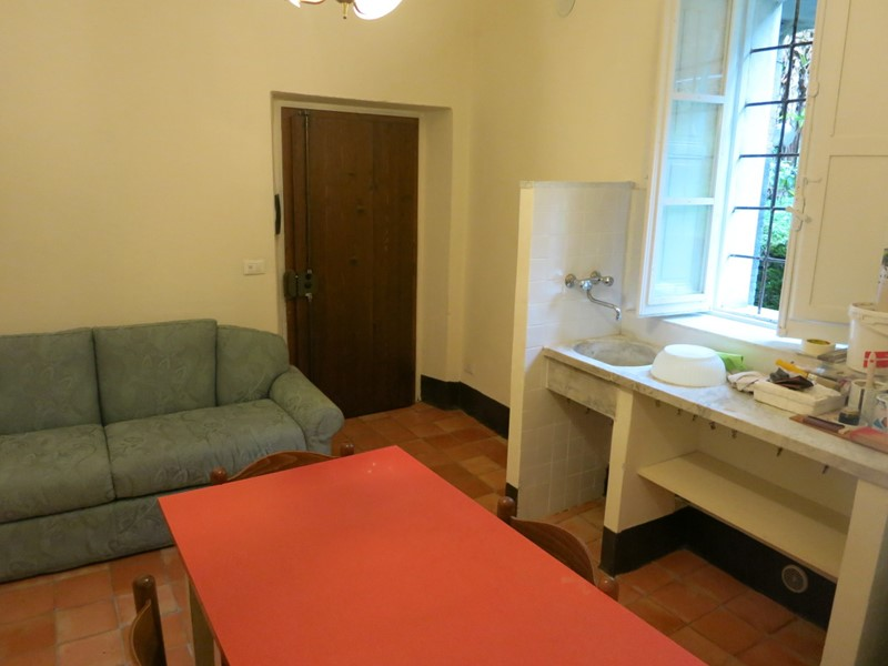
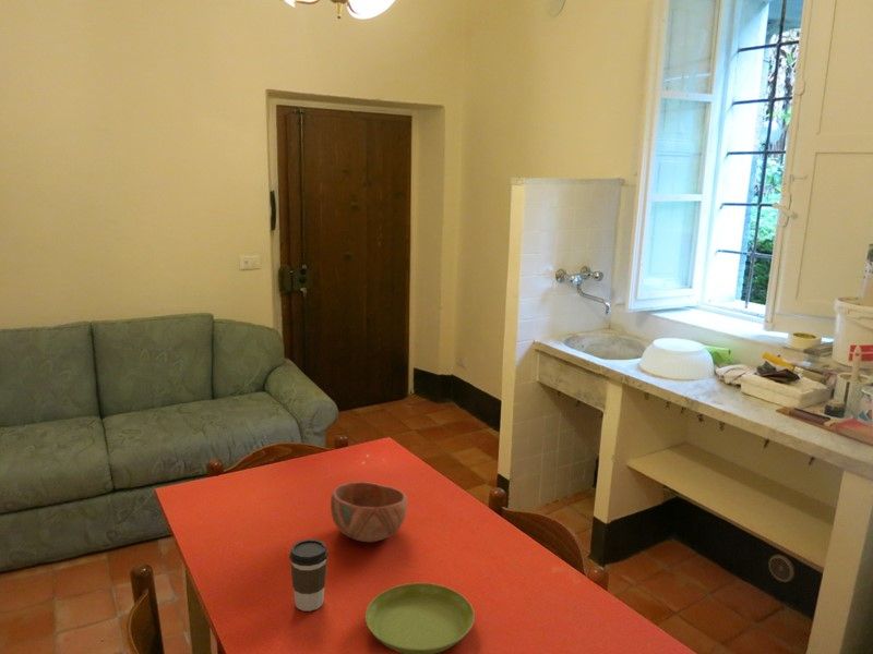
+ saucer (419, 620)
+ coffee cup (309, 574)
+ bowl (368, 511)
